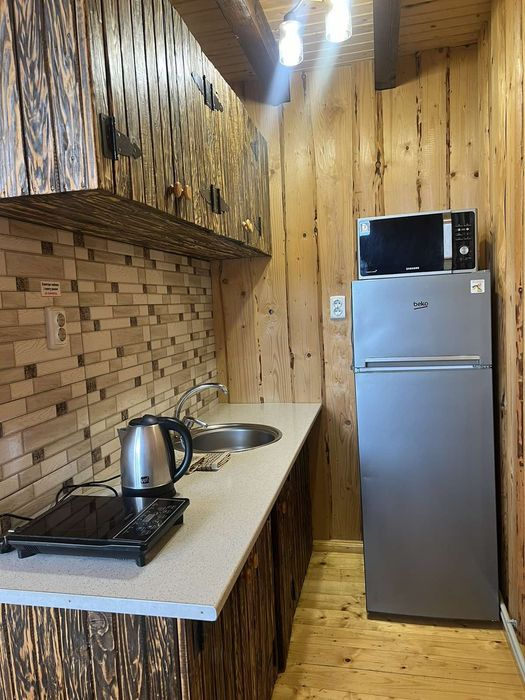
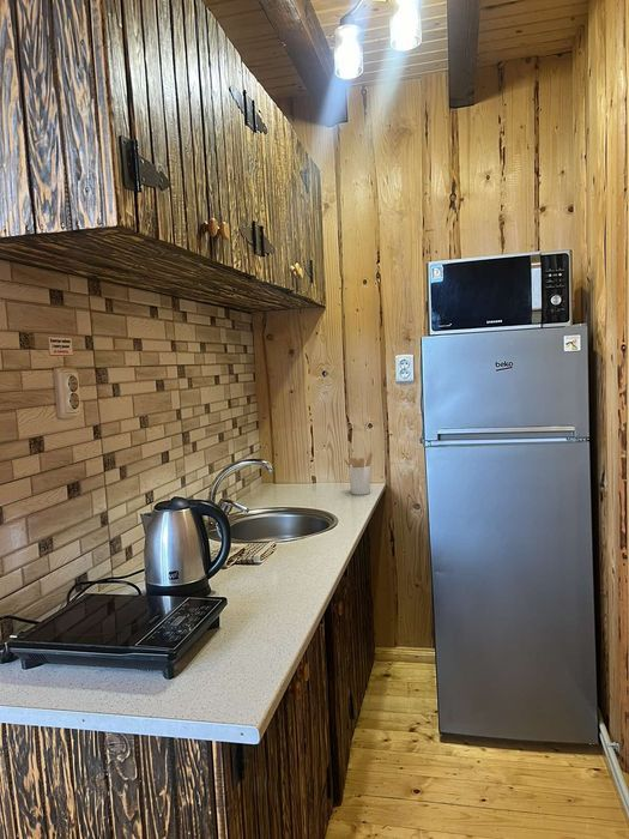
+ utensil holder (358, 473)
